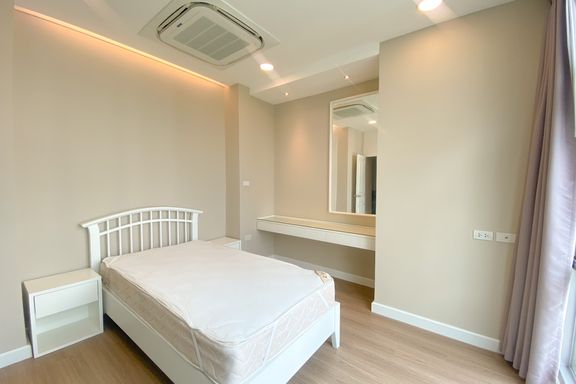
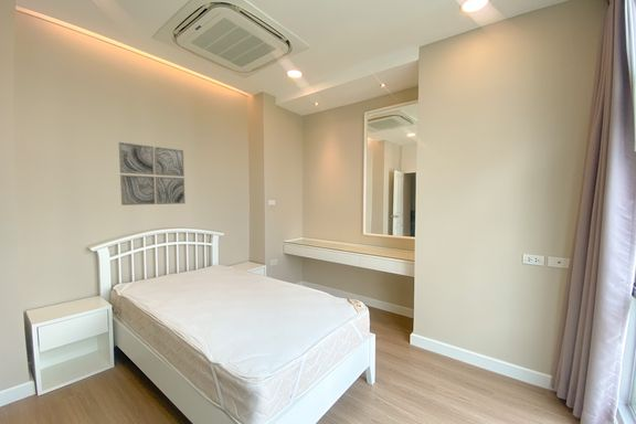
+ wall art (156, 174)
